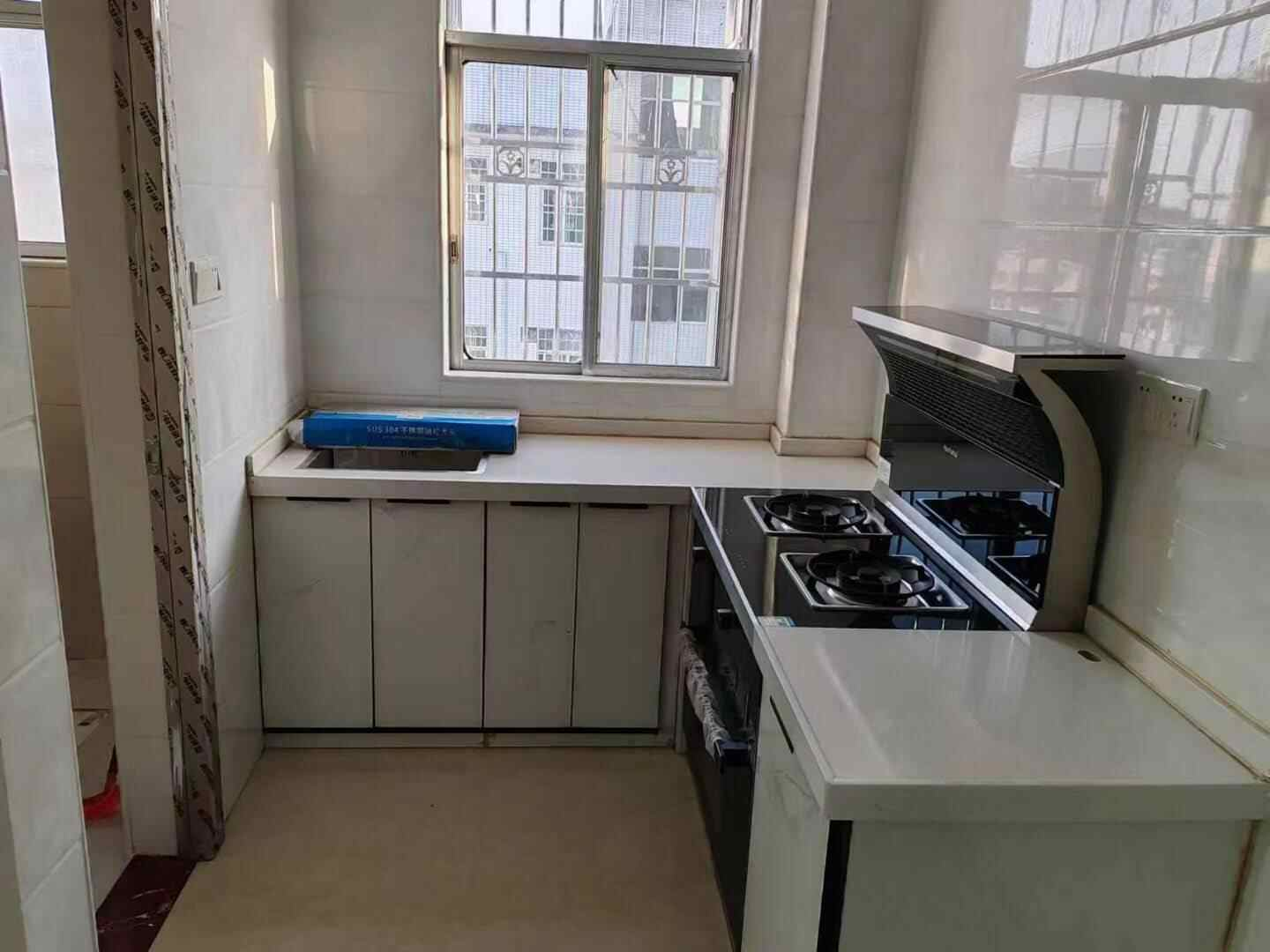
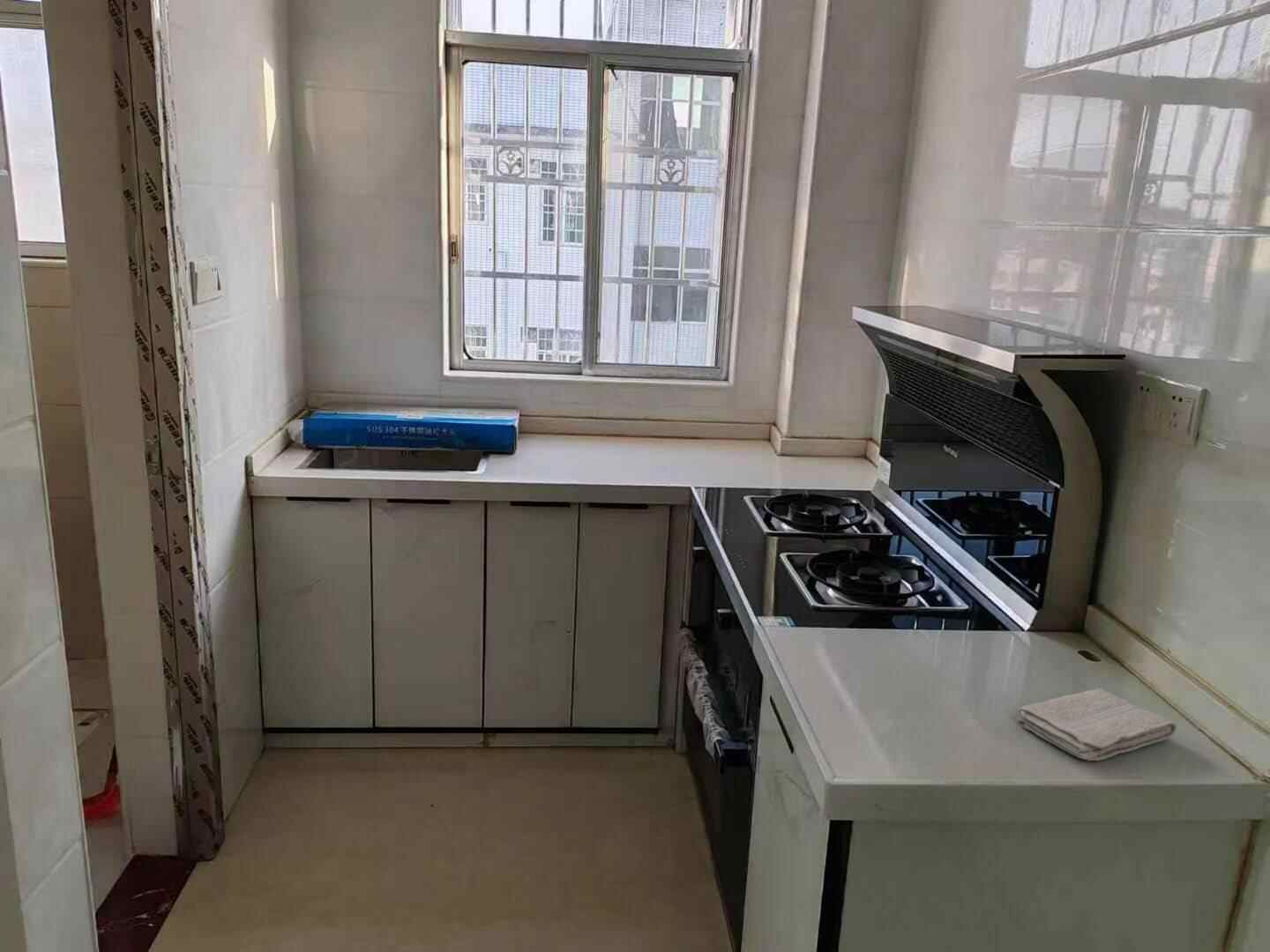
+ washcloth (1094, 720)
